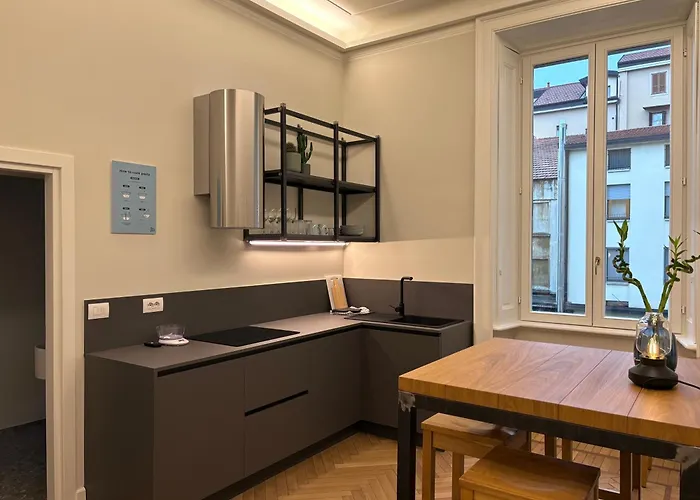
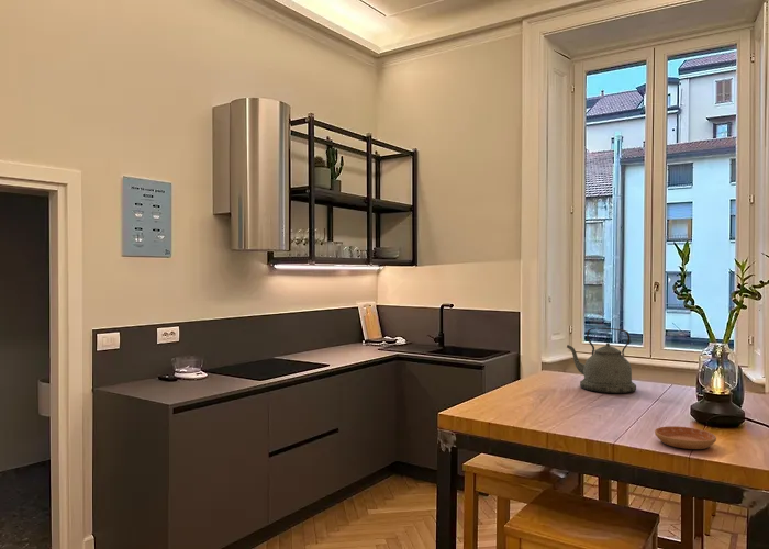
+ kettle (603, 358)
+ saucer (684, 438)
